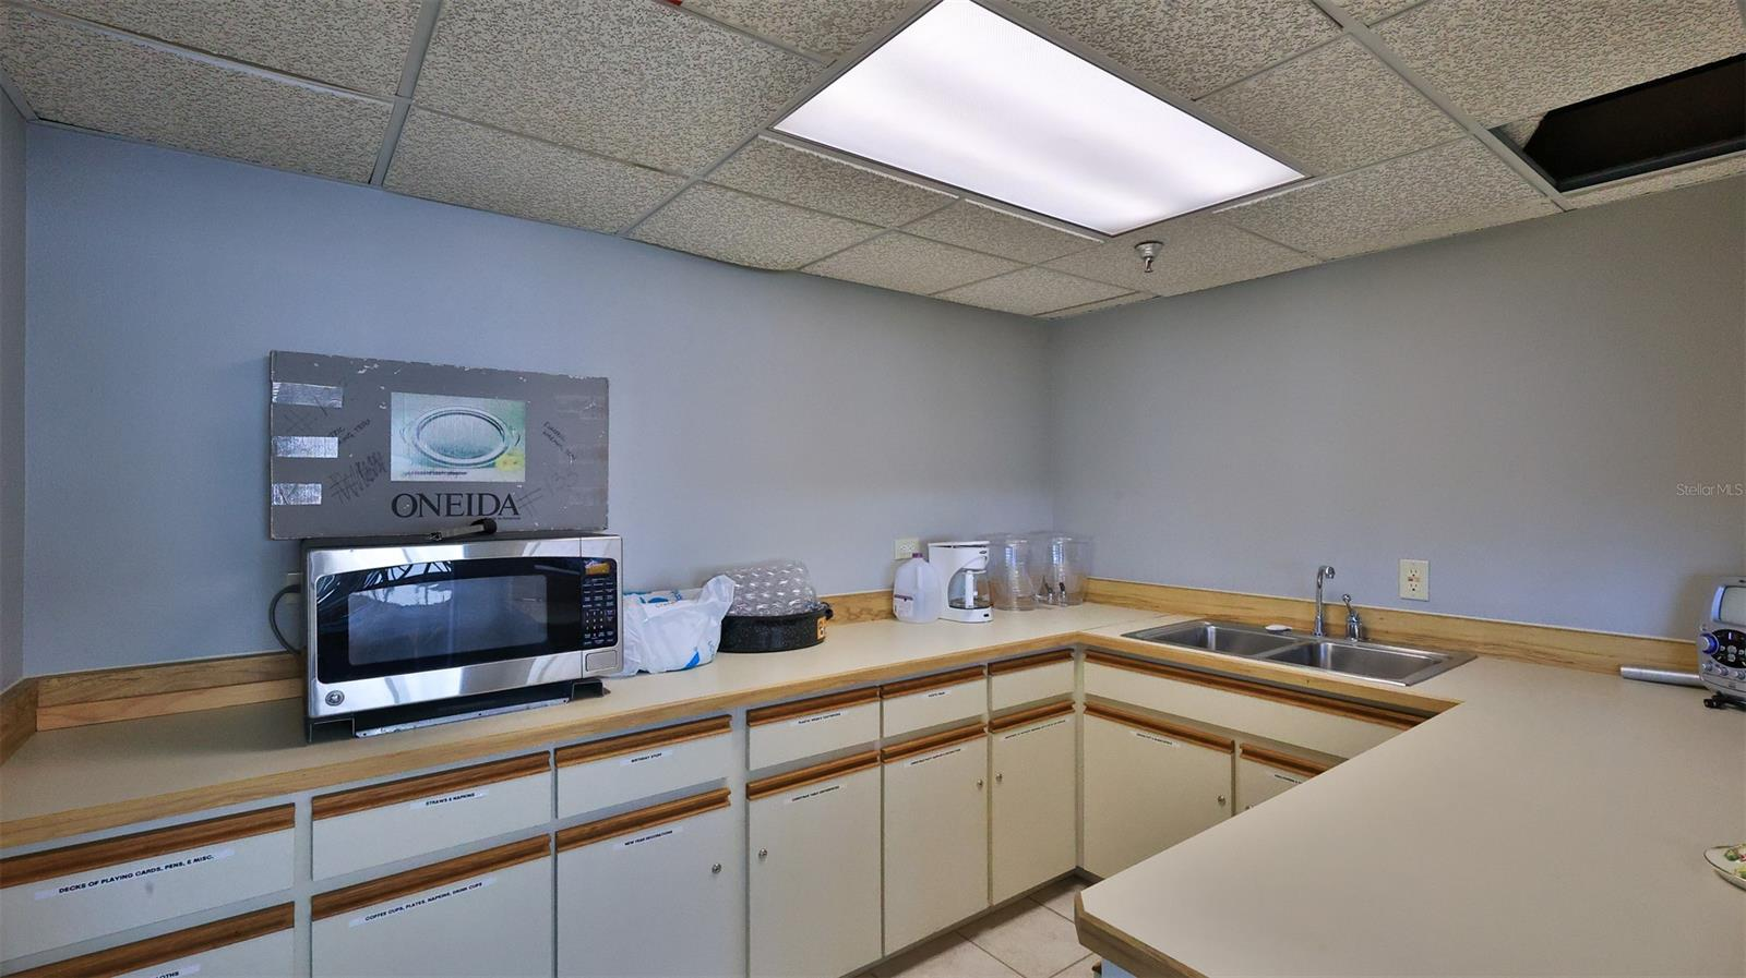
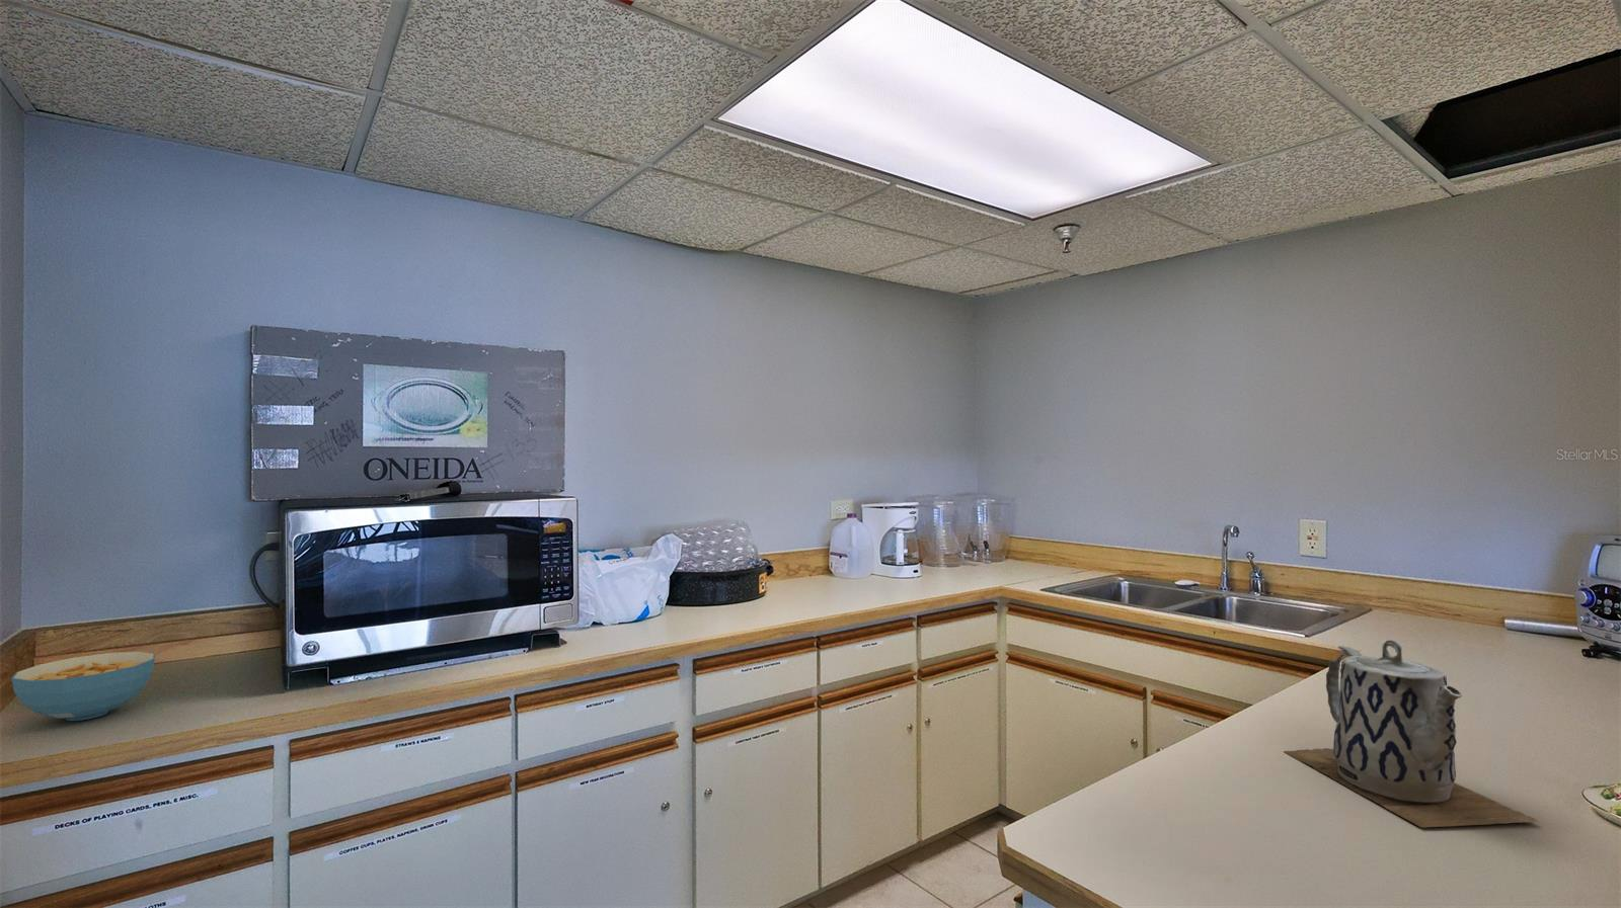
+ teapot (1396, 711)
+ cereal bowl (87, 690)
